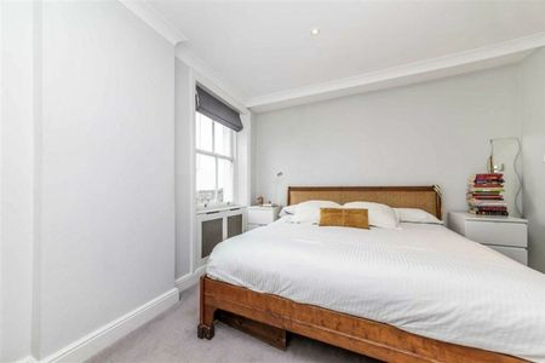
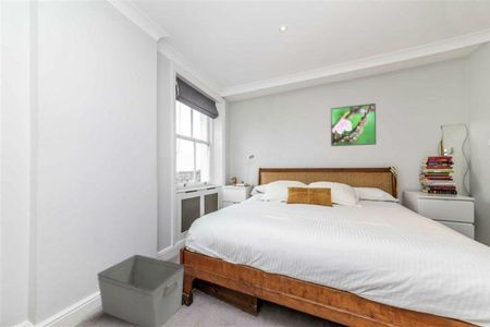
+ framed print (352, 125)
+ storage bin (142, 289)
